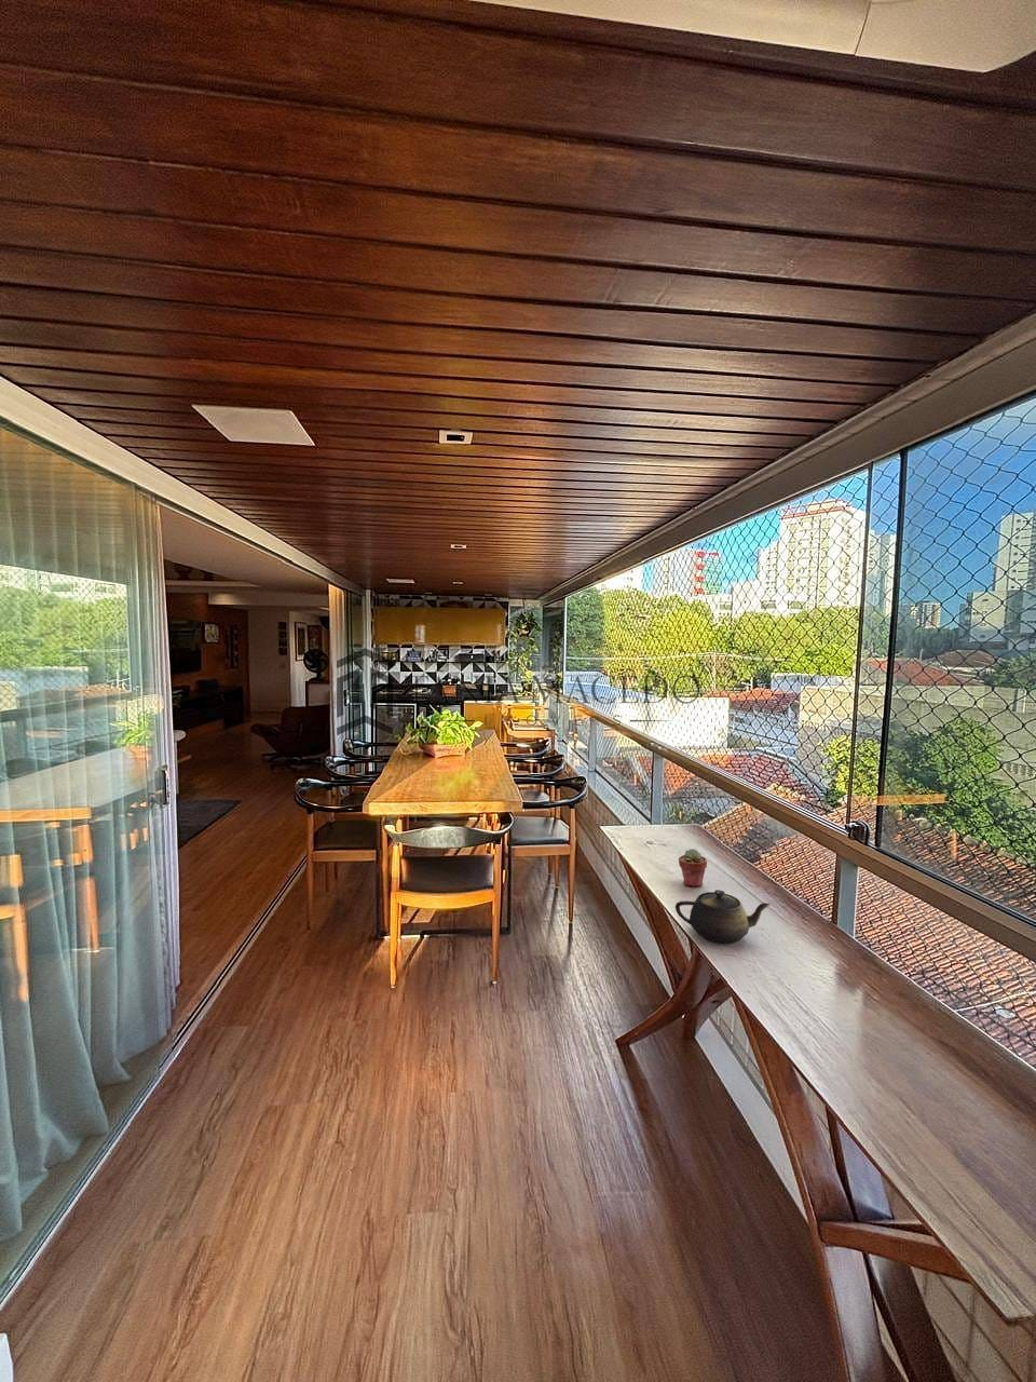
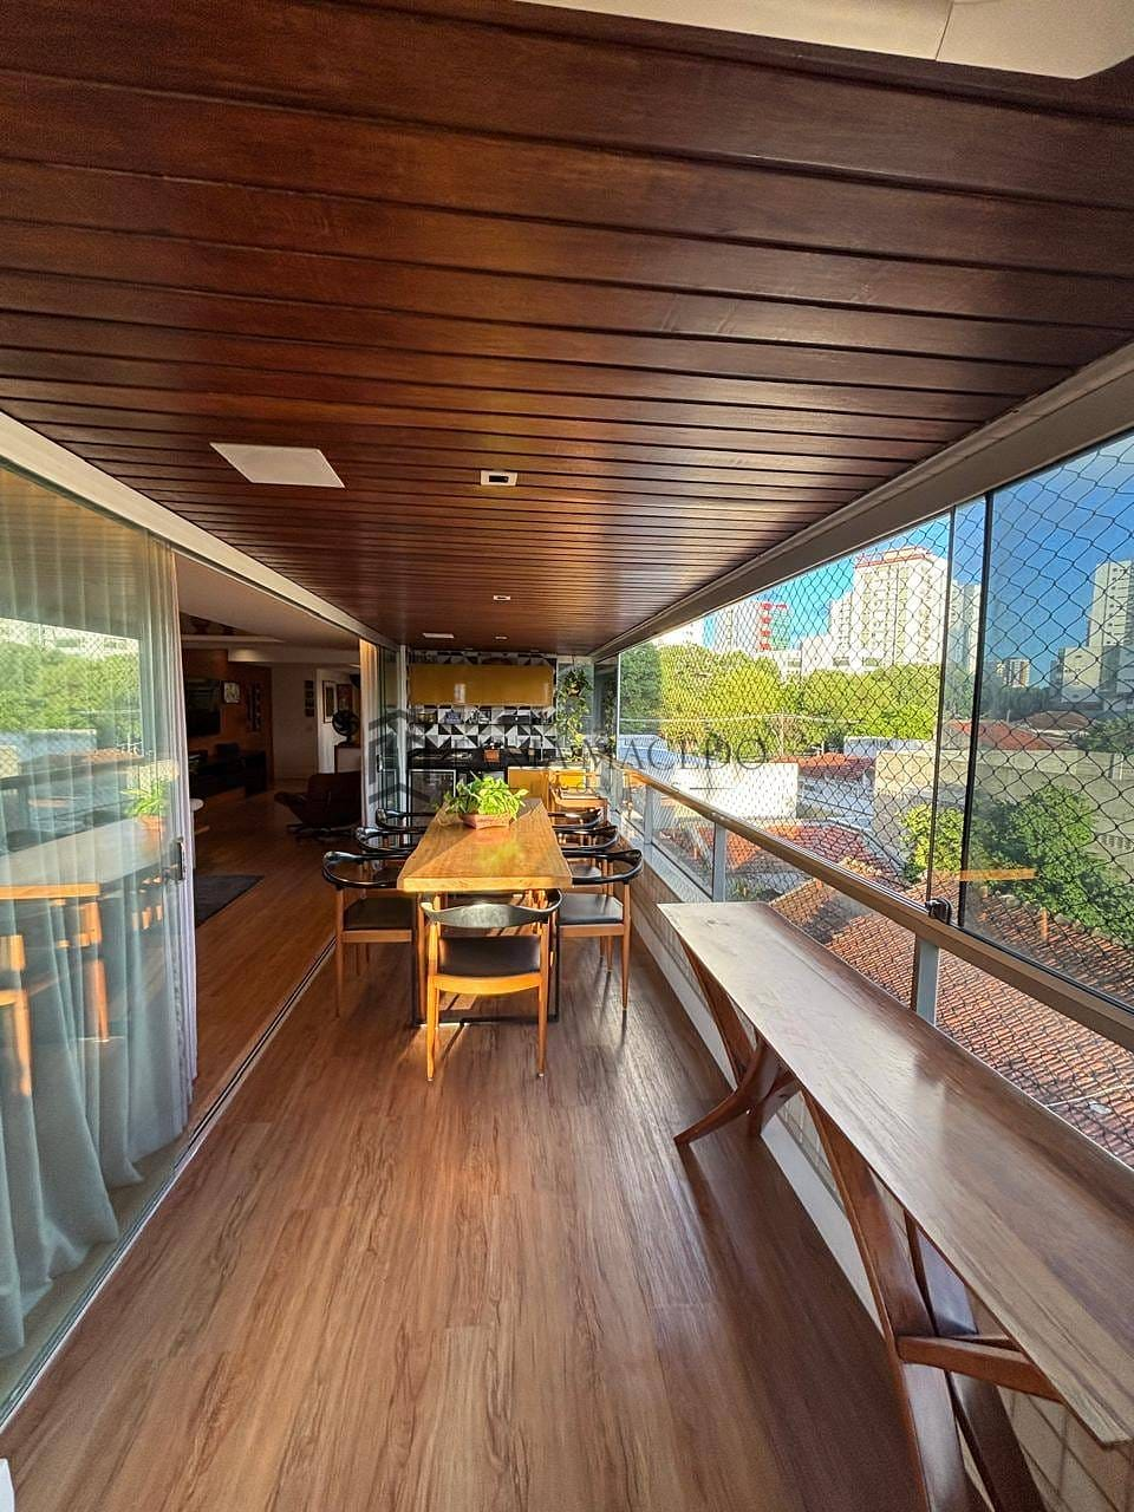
- potted succulent (692, 866)
- teapot (721, 912)
